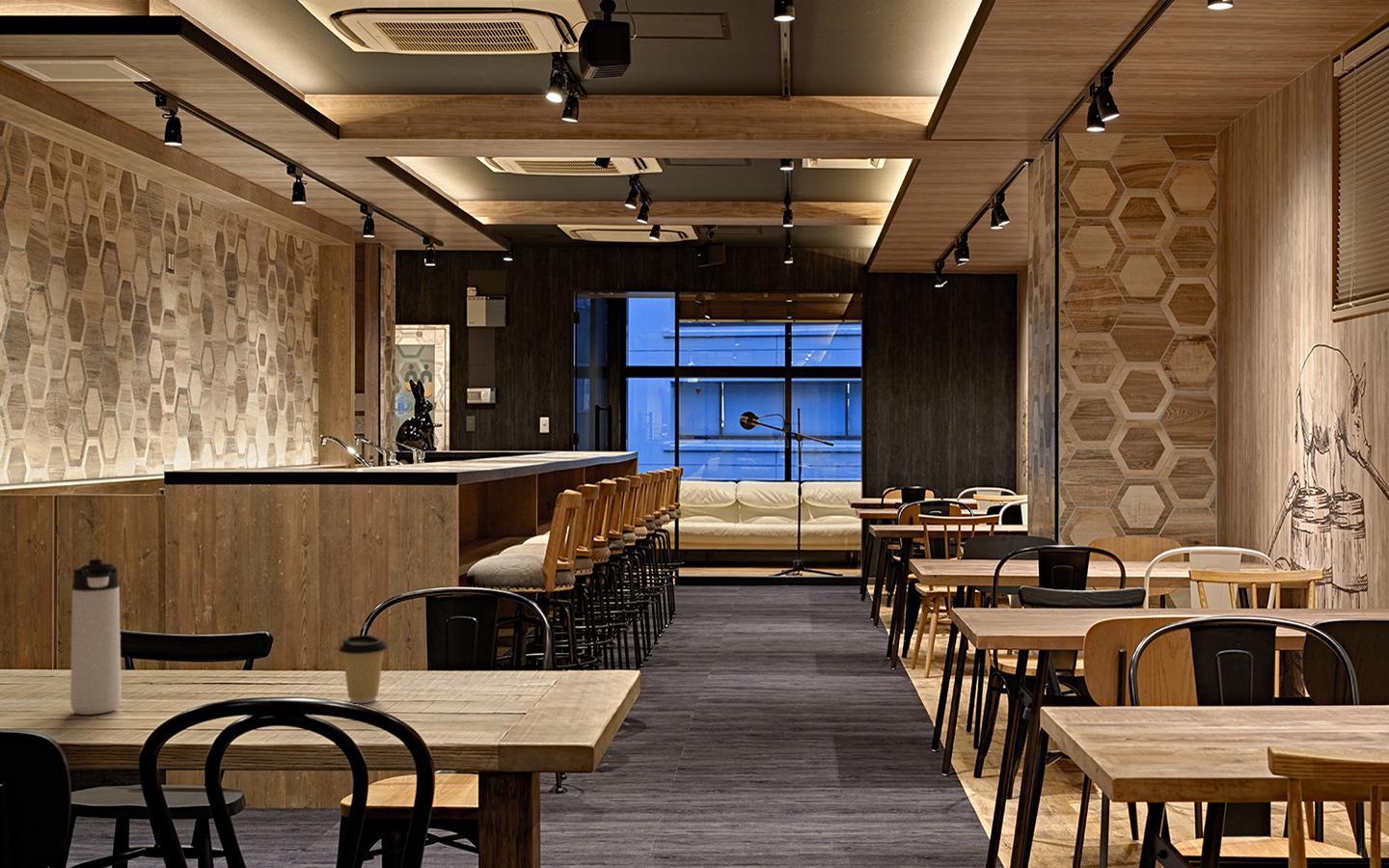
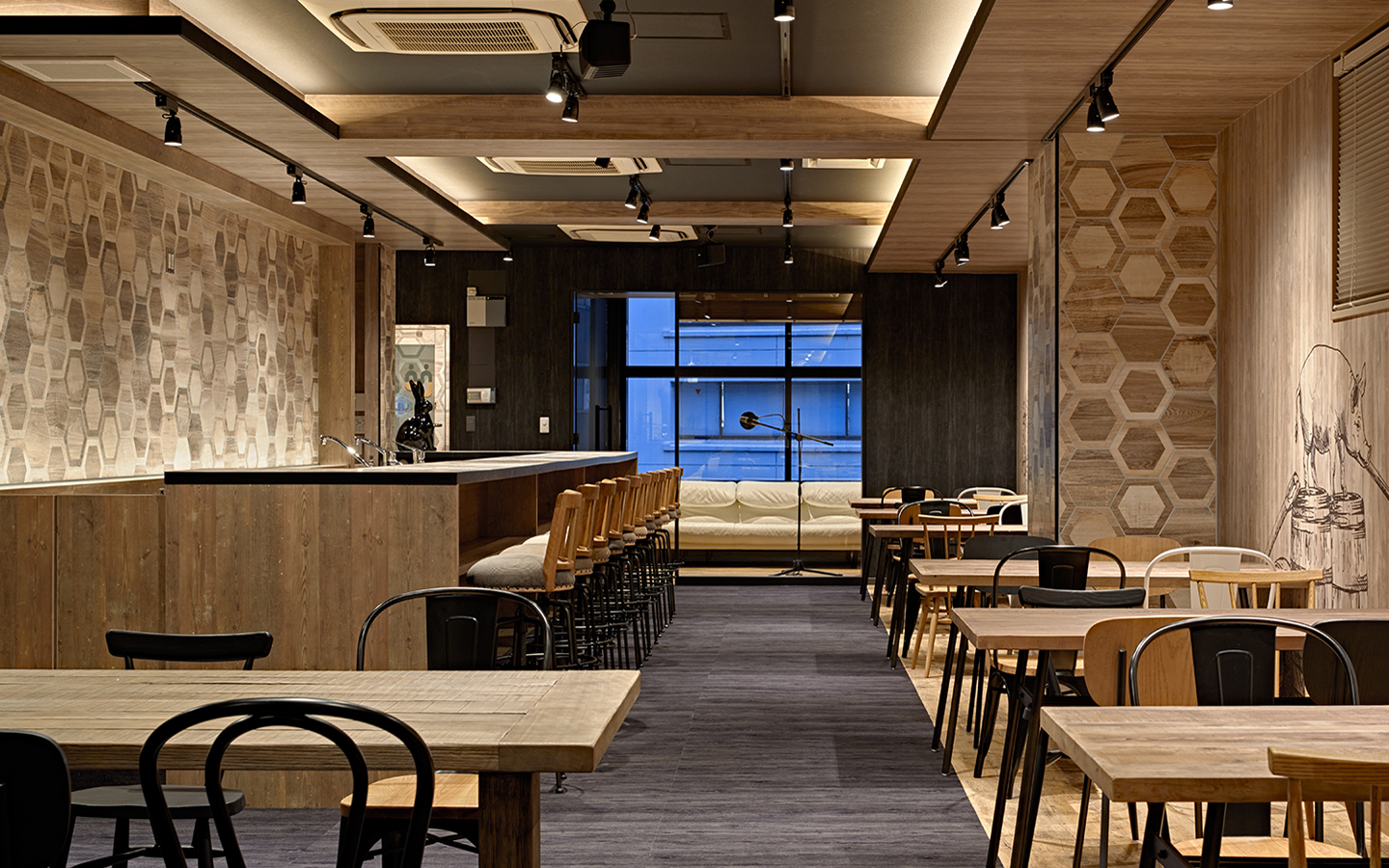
- coffee cup (363, 669)
- thermos bottle (96, 636)
